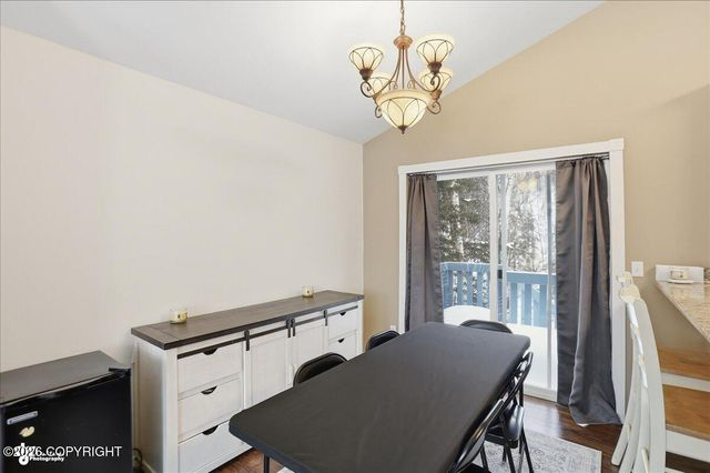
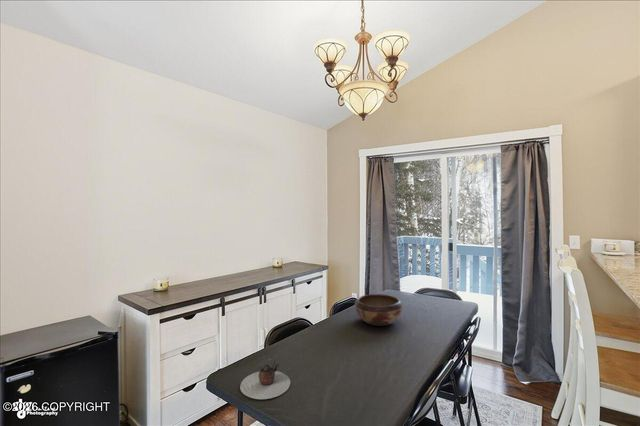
+ teapot (265, 372)
+ decorative bowl (378, 310)
